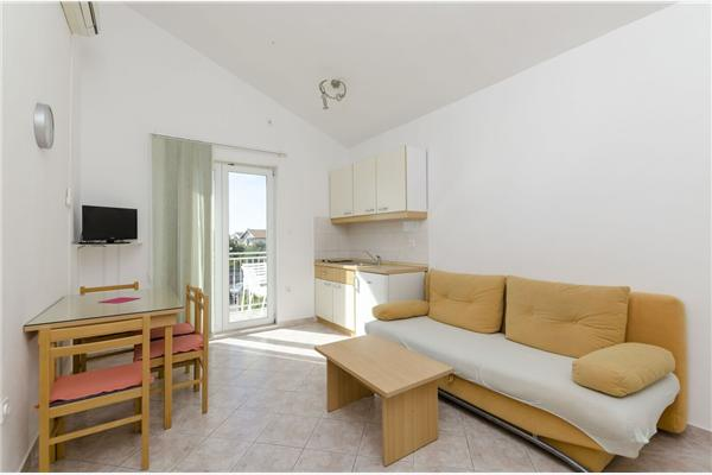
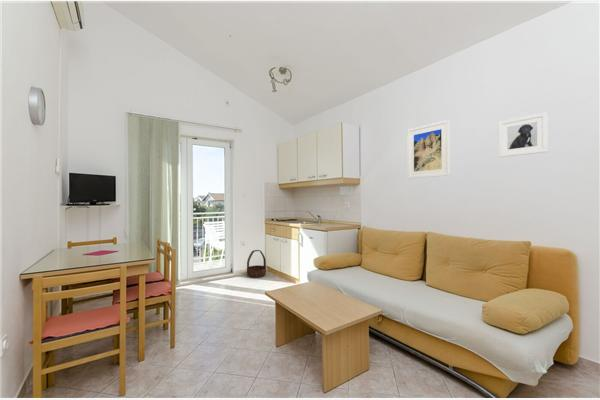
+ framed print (522, 136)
+ basket (256, 265)
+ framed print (427, 151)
